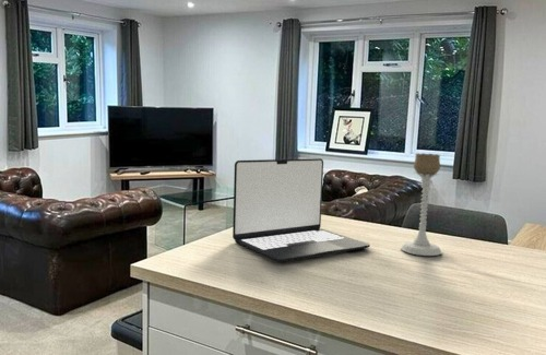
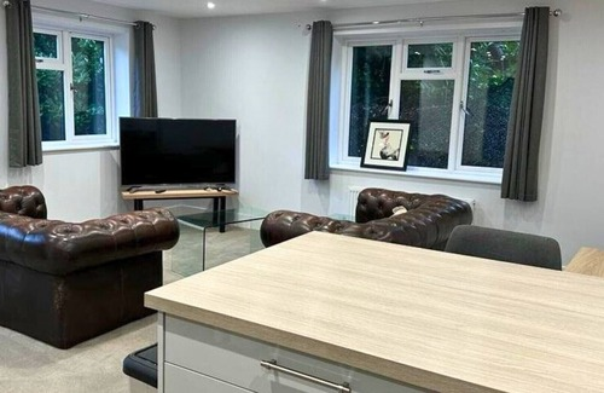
- laptop (304, 204)
- candle holder (424, 202)
